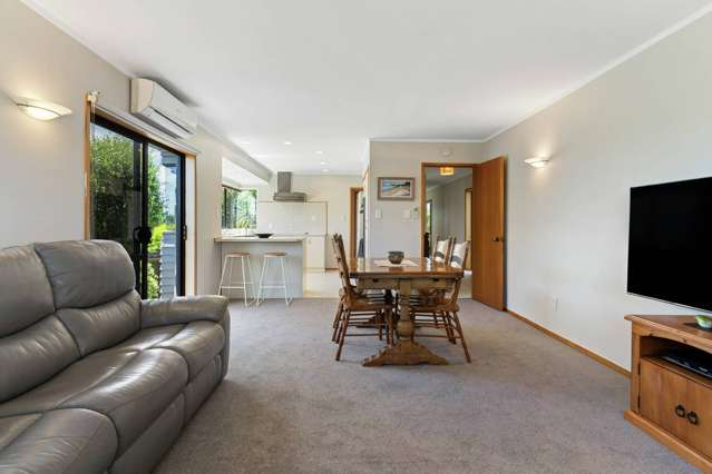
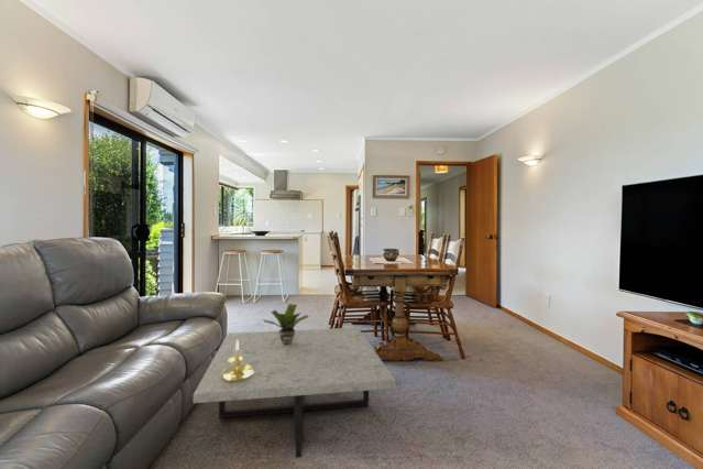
+ candle holder (237, 358)
+ coffee table (296, 381)
+ potted plant (286, 325)
